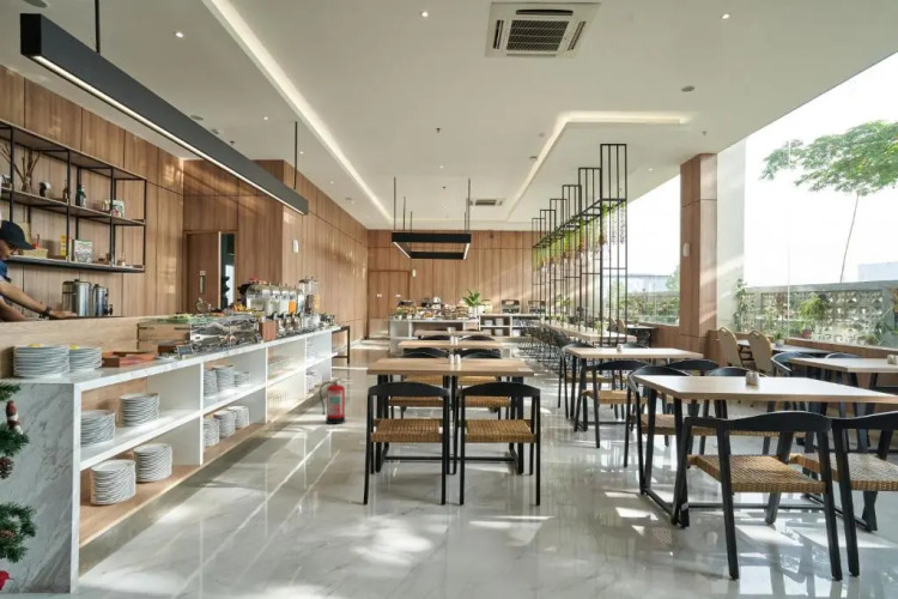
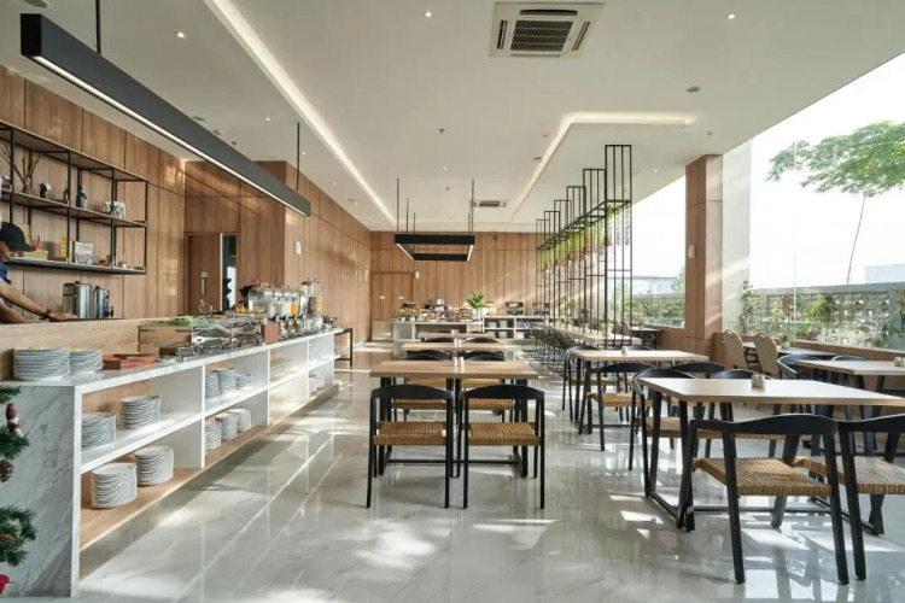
- fire extinguisher (335, 399)
